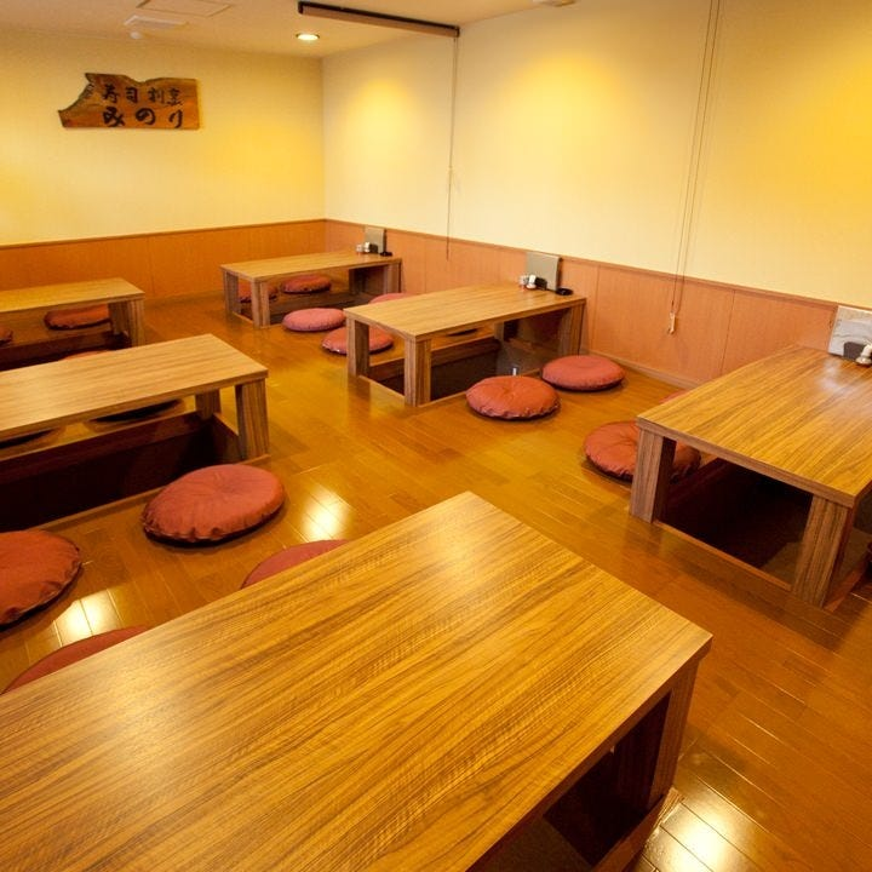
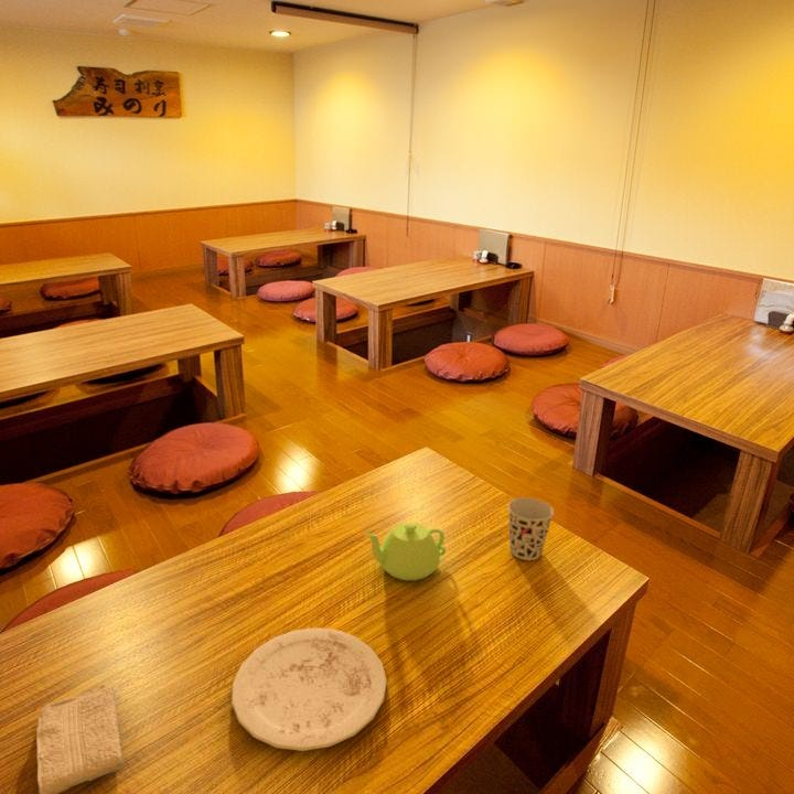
+ plate (310, 683)
+ washcloth (79, 734)
+ teapot (406, 546)
+ cup (527, 529)
